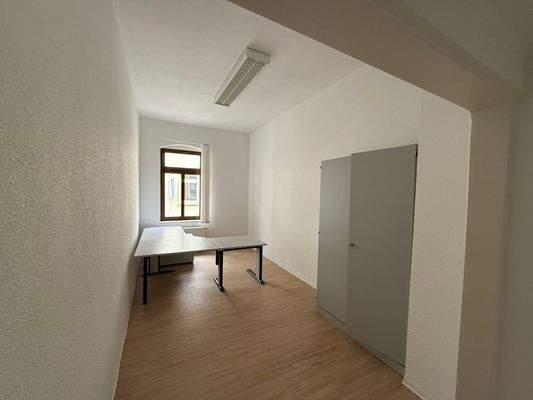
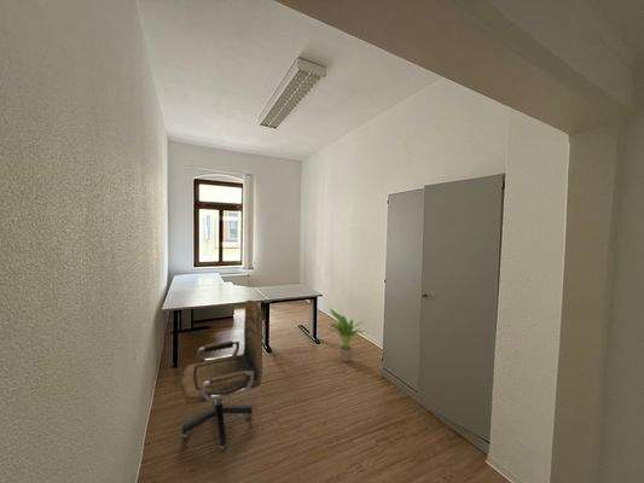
+ office chair (222, 367)
+ potted plant (343, 337)
